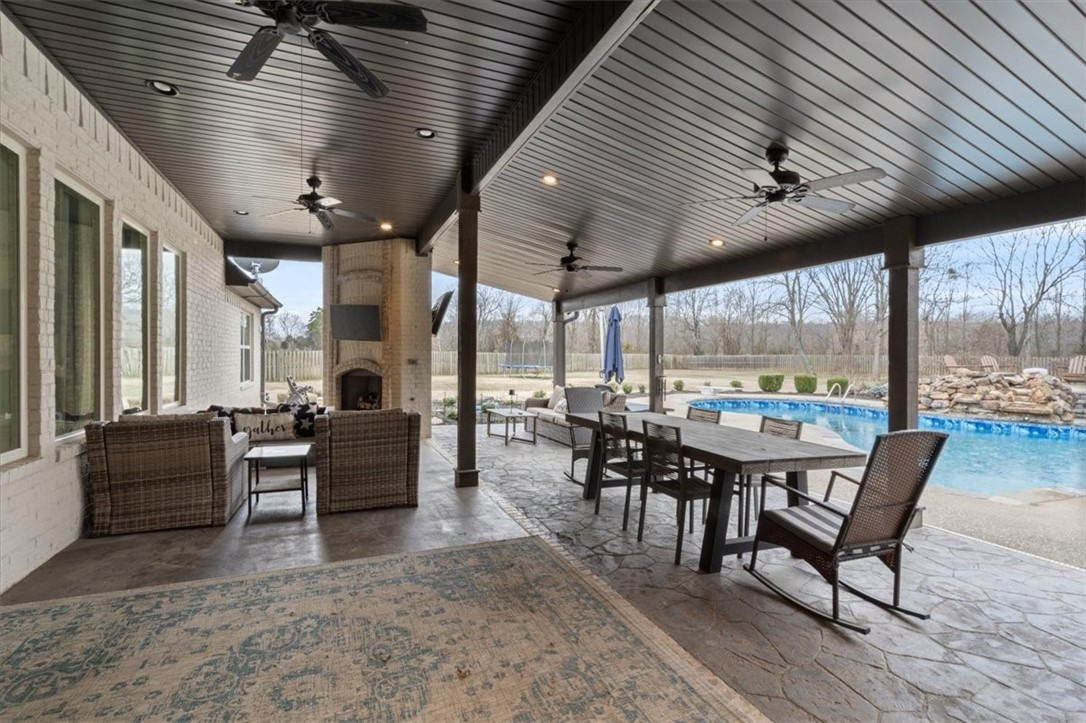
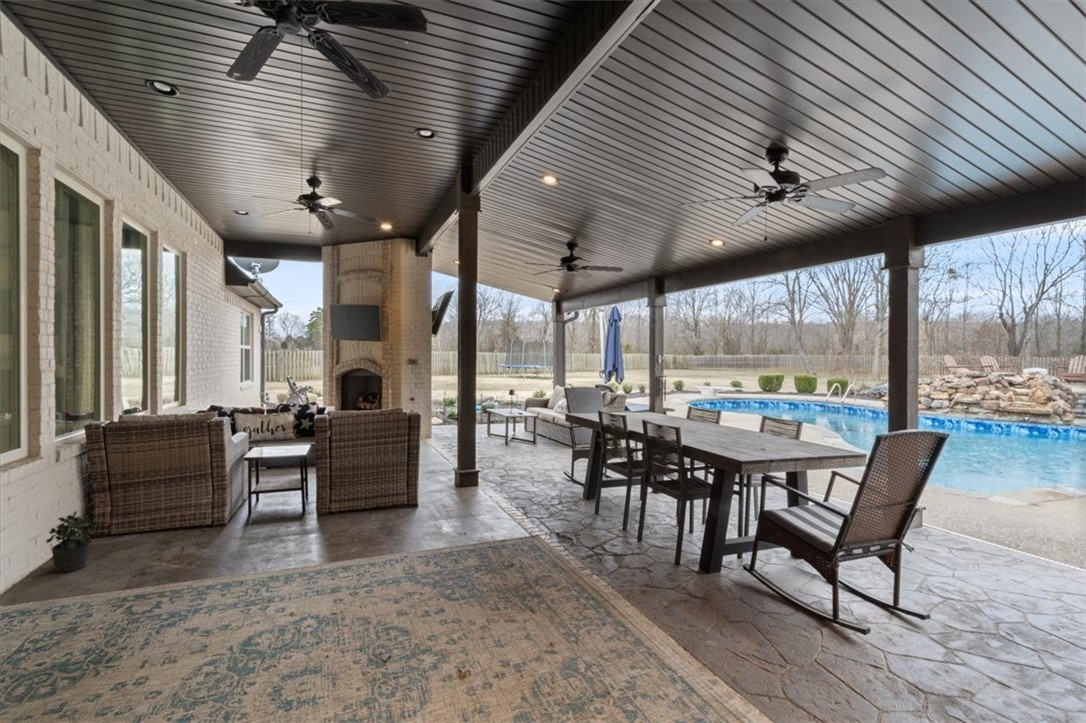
+ potted plant (73, 539)
